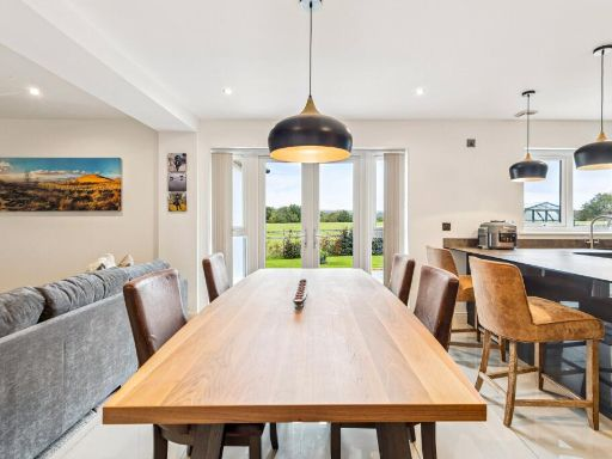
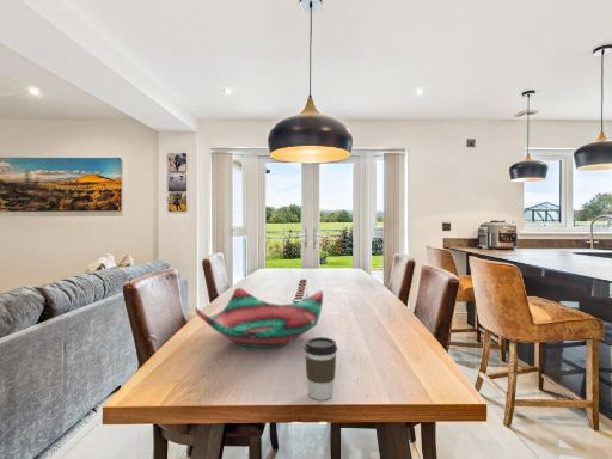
+ decorative bowl (265, 318)
+ coffee cup (320, 367)
